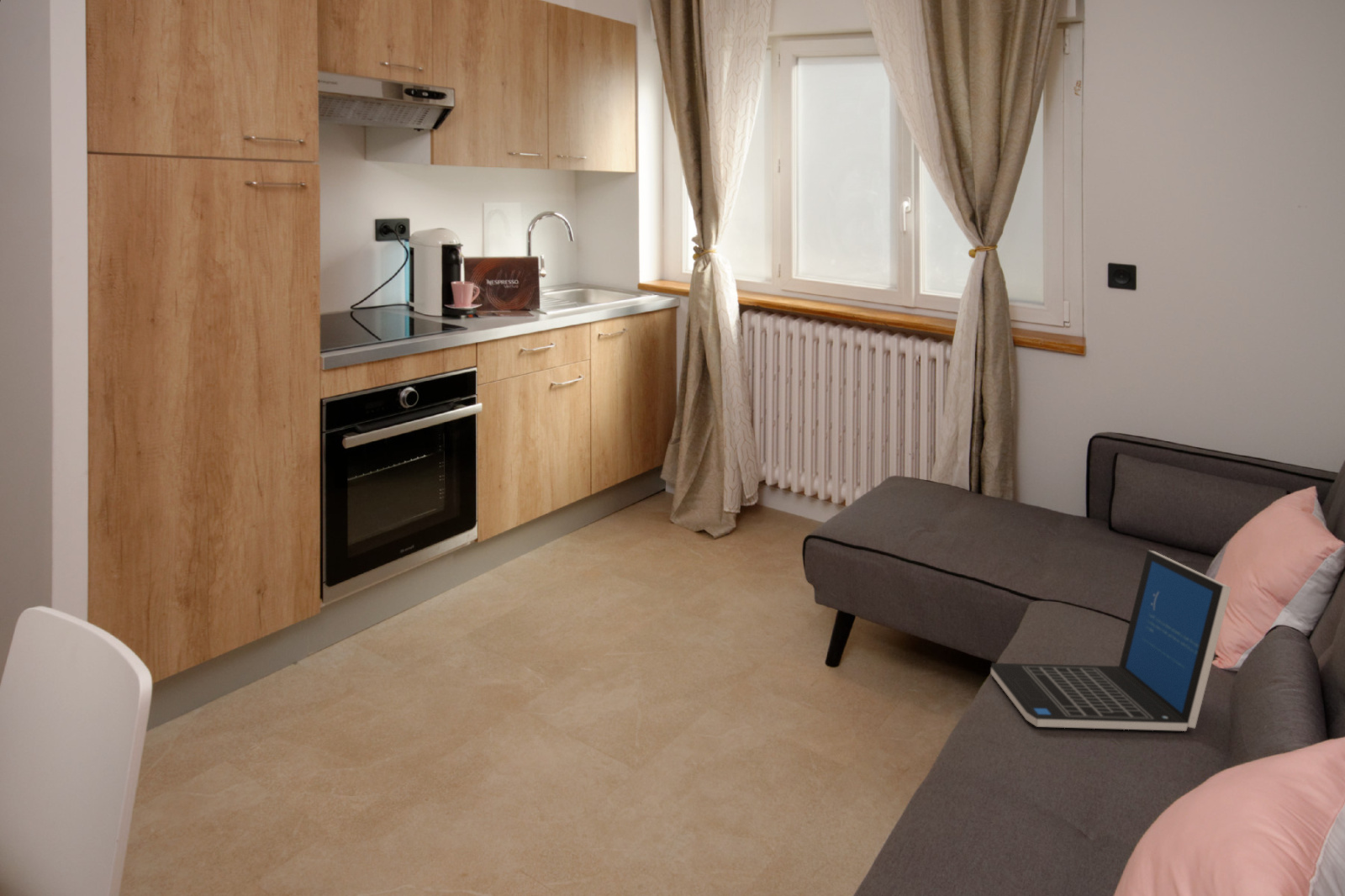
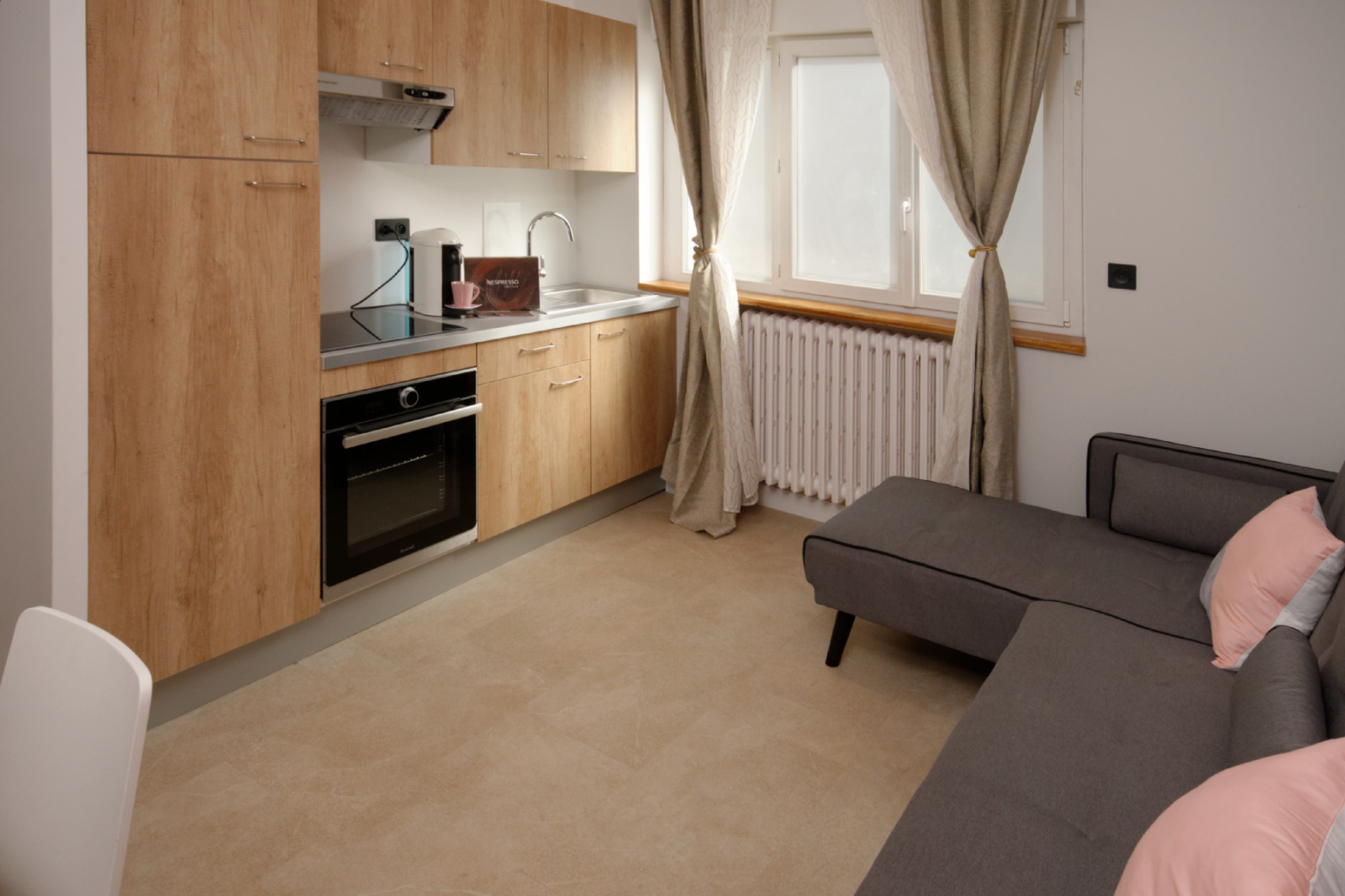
- laptop (1126, 637)
